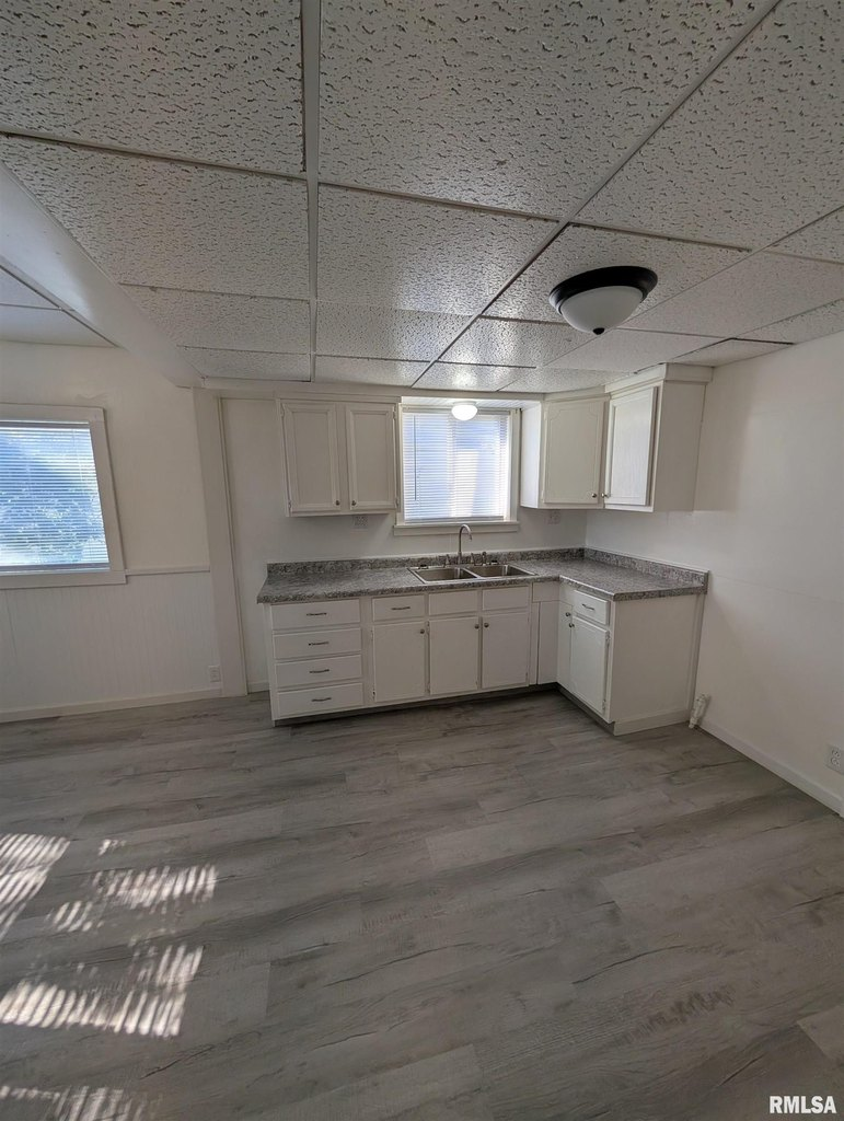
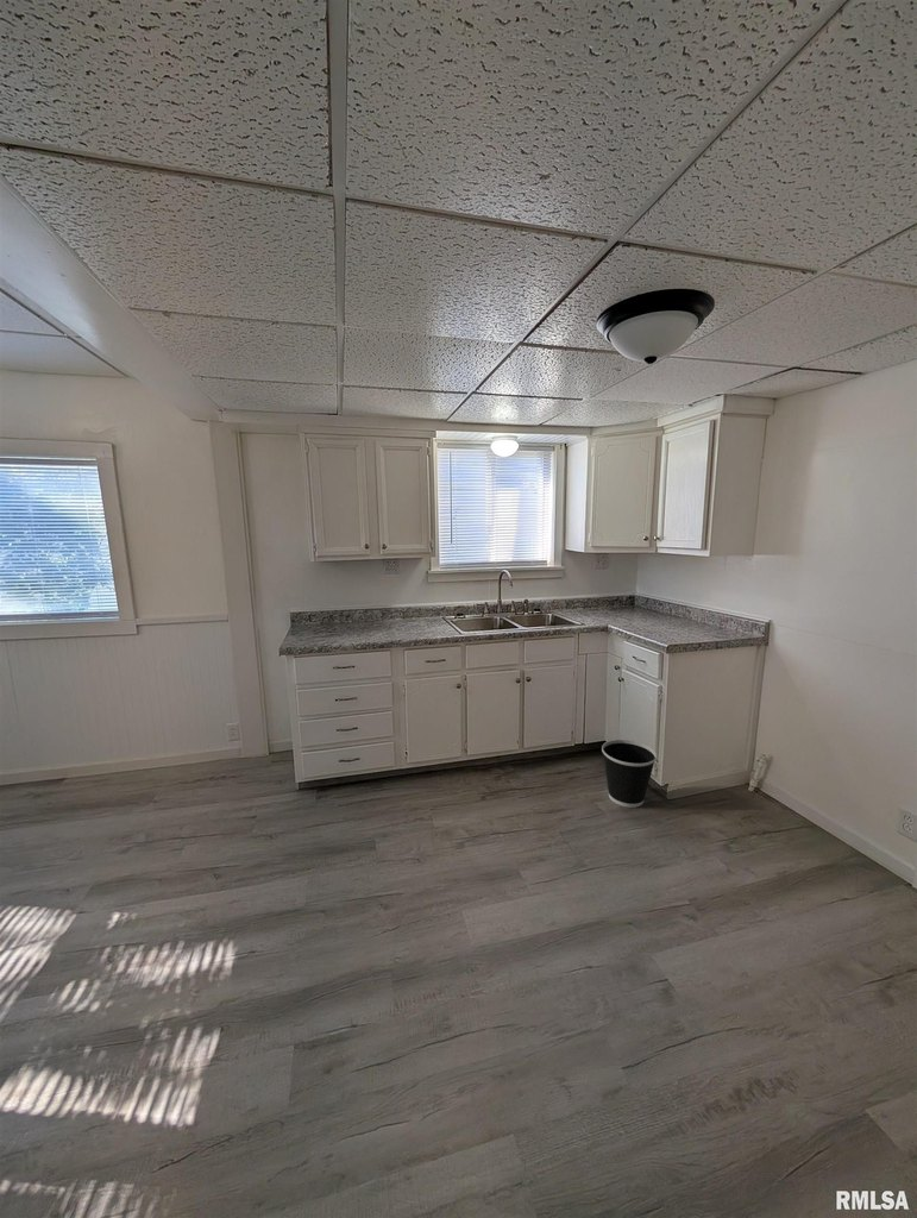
+ wastebasket (627, 774)
